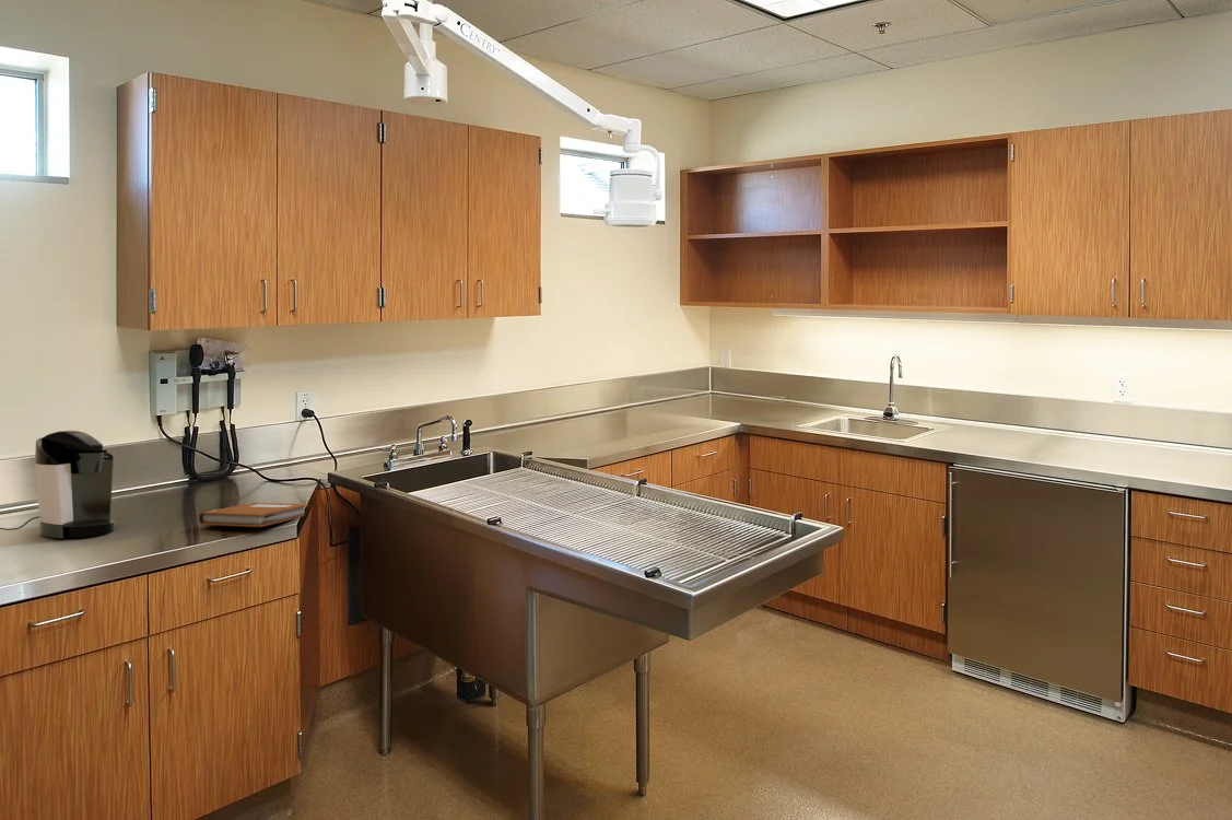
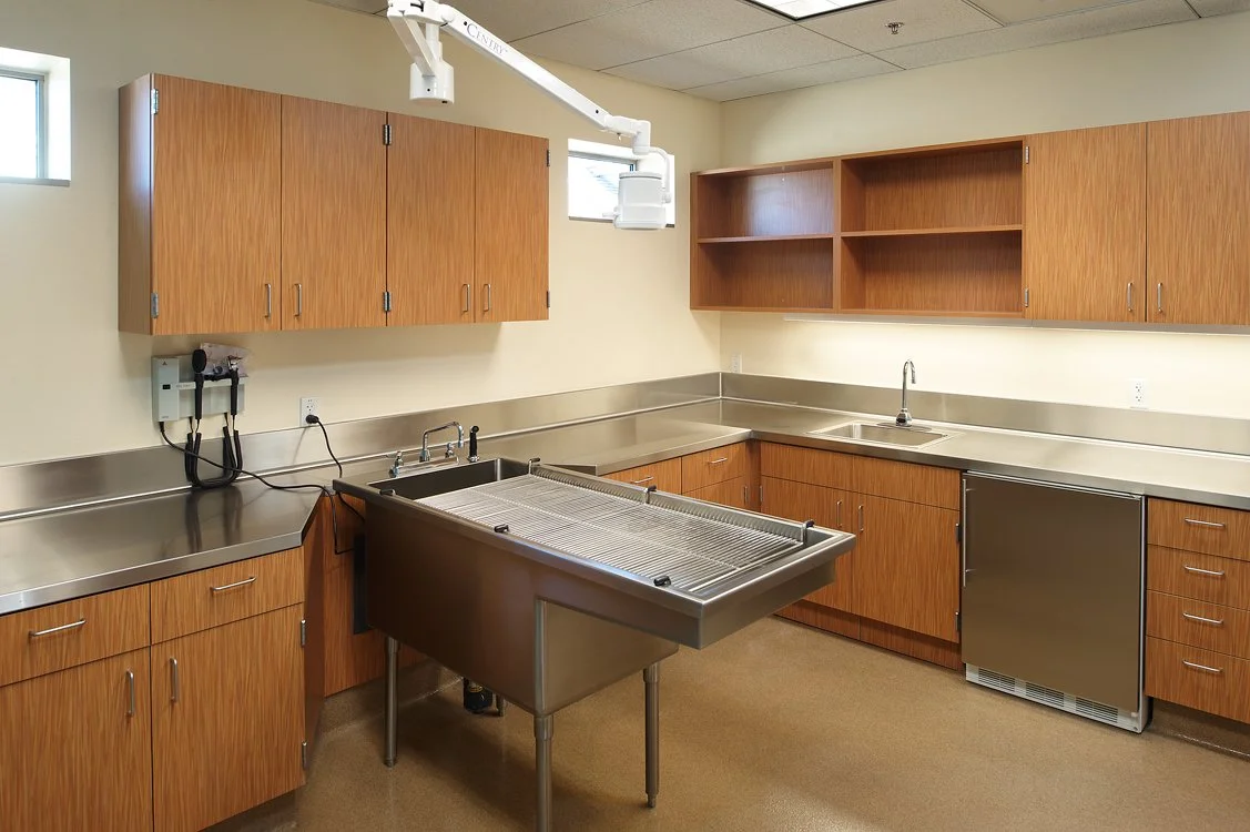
- notebook (256, 513)
- coffee maker (56, 483)
